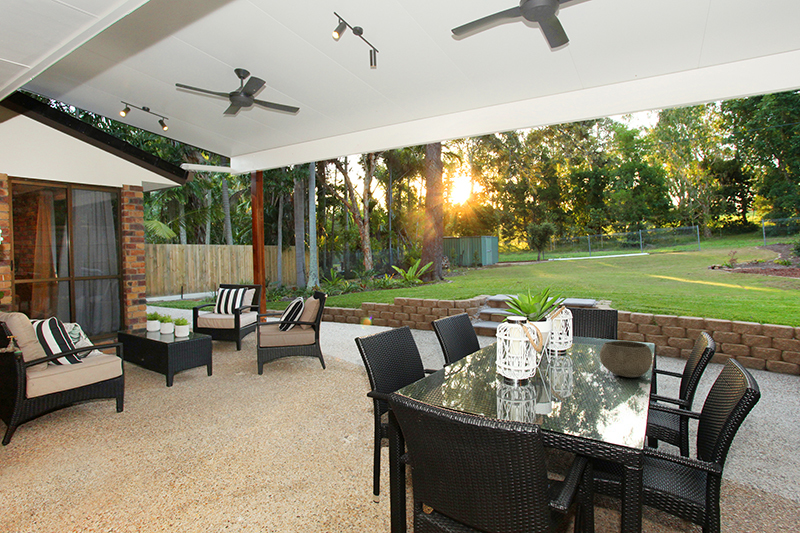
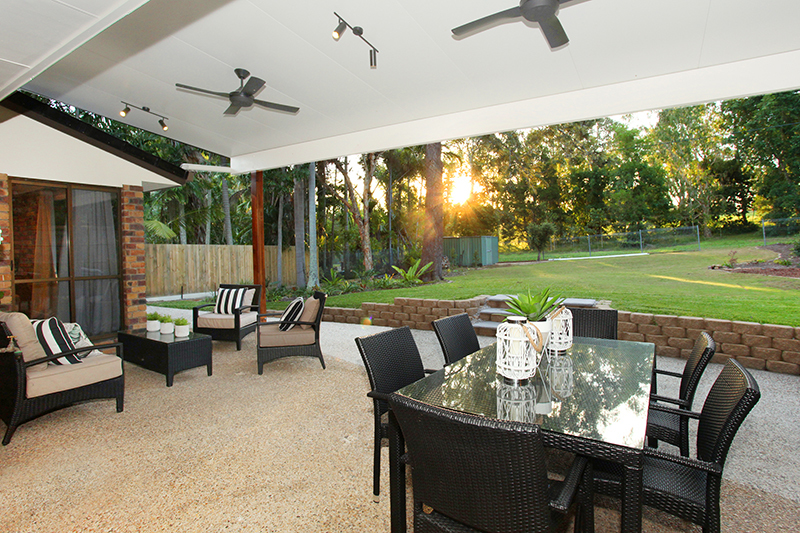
- bowl (625, 359)
